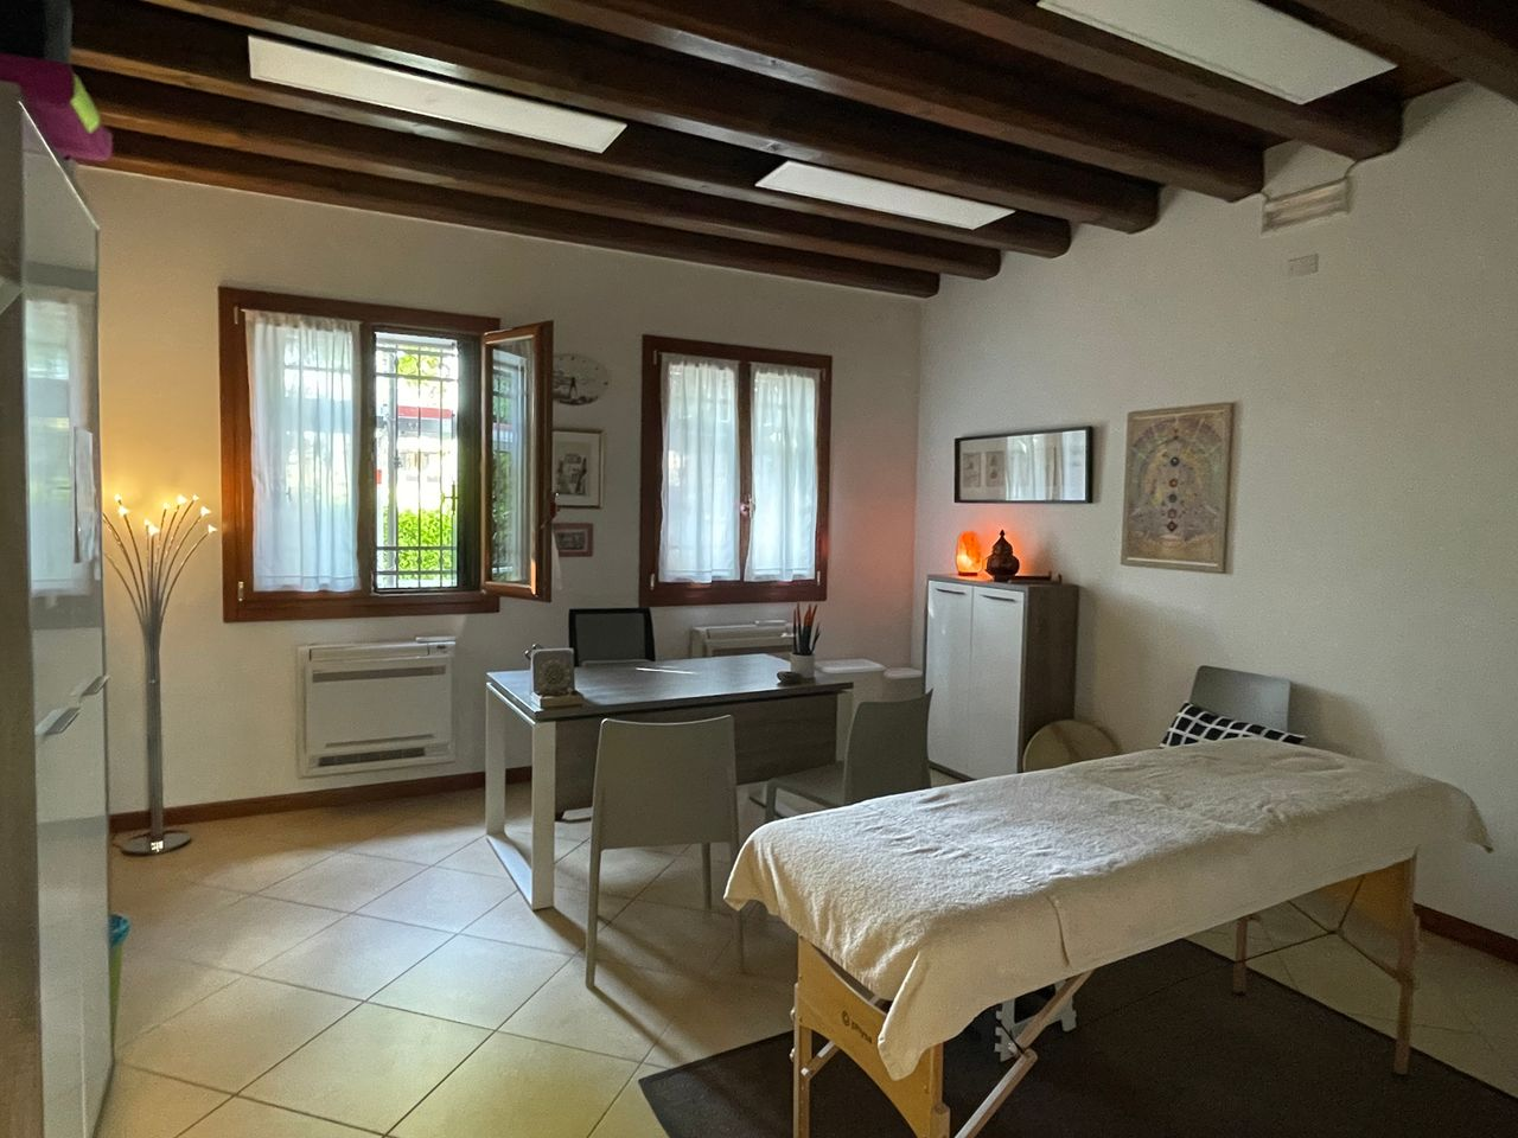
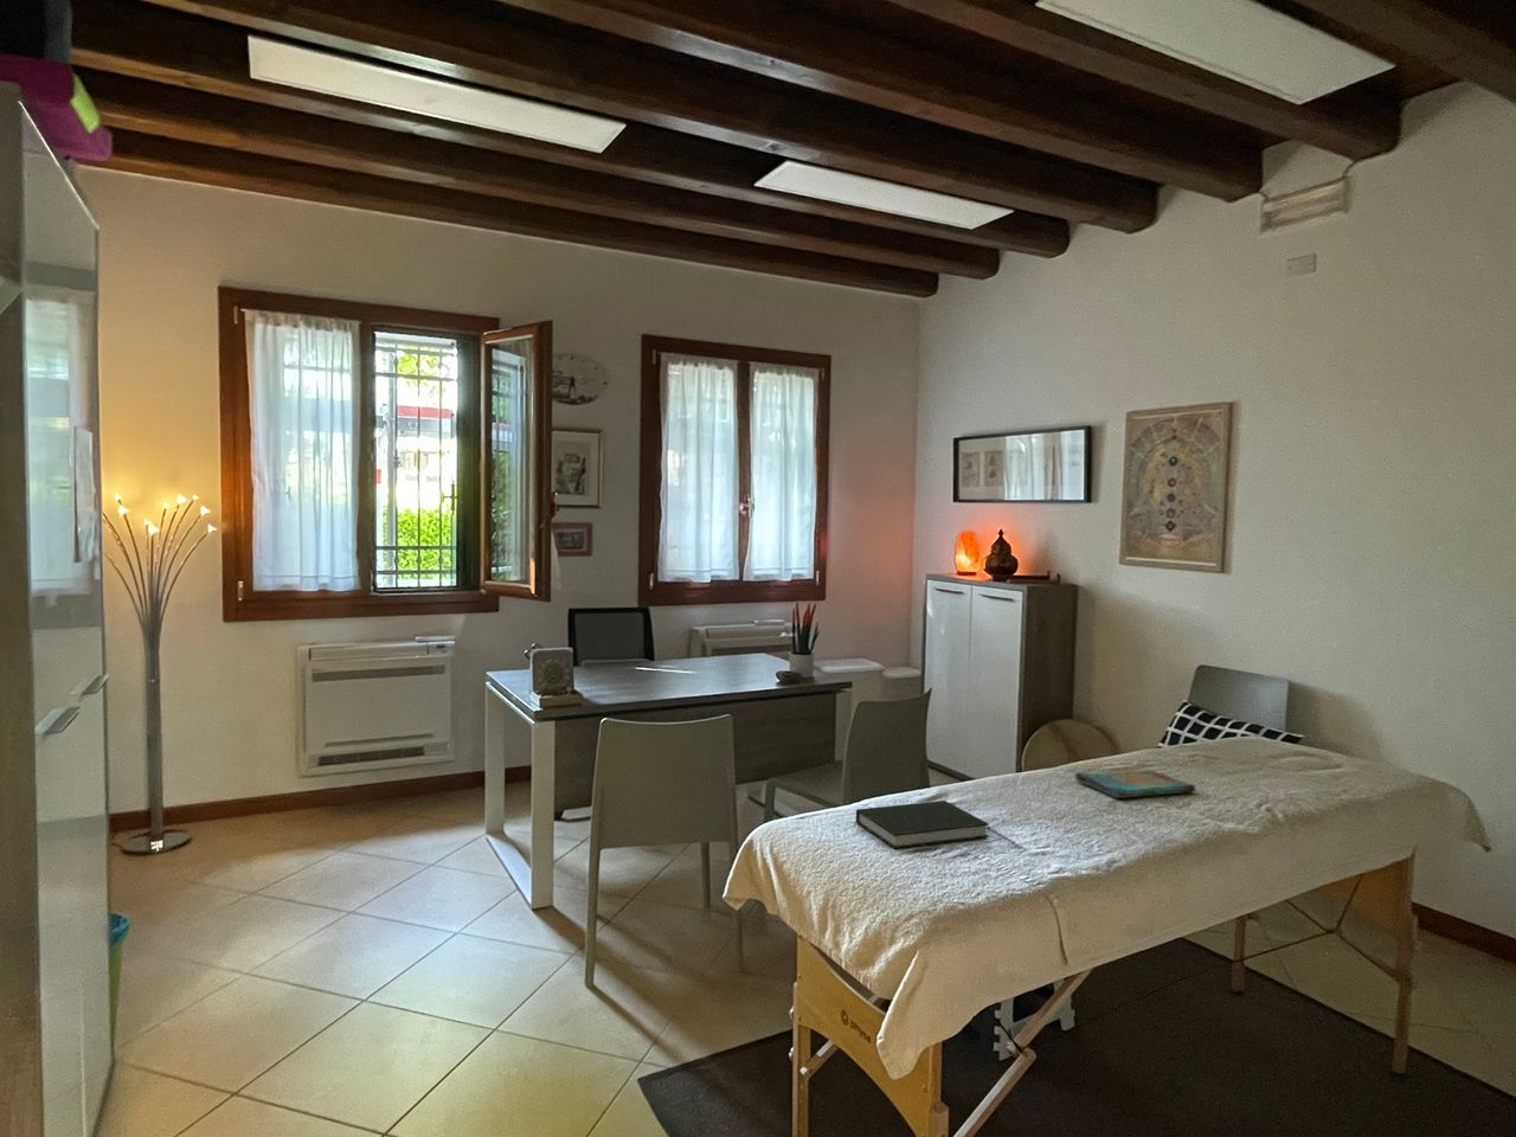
+ book (920, 822)
+ dish towel (1134, 781)
